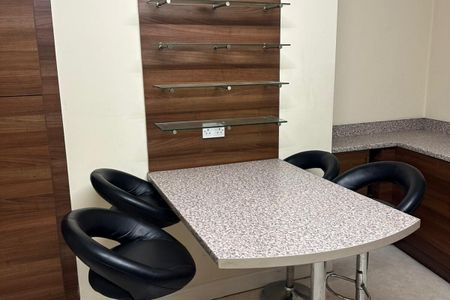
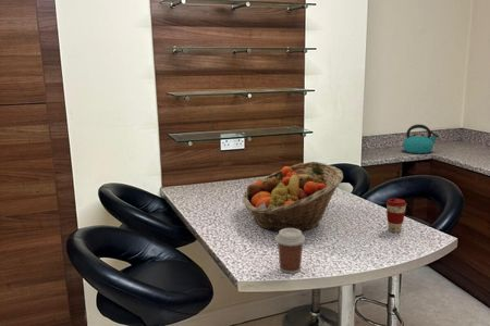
+ coffee cup (395, 215)
+ kettle (420, 138)
+ fruit basket (291, 193)
+ coffee cup (290, 250)
